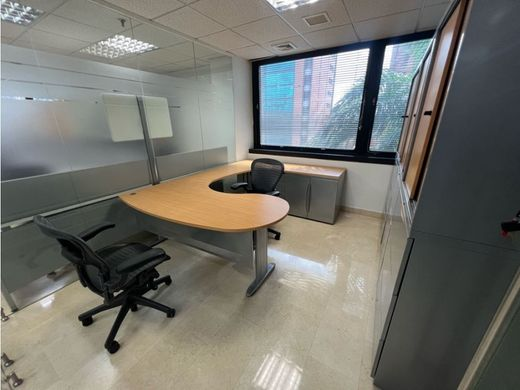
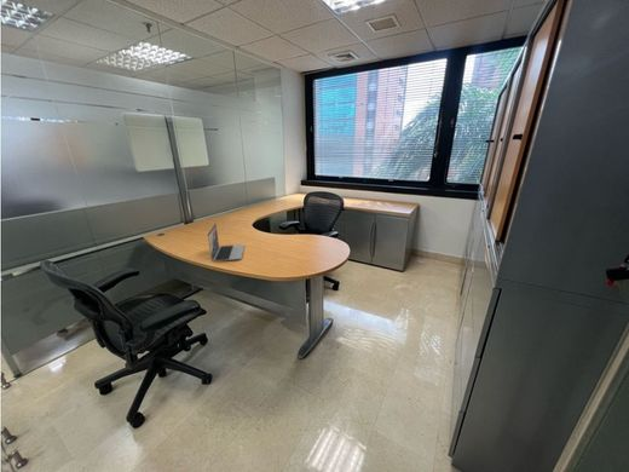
+ laptop (227, 246)
